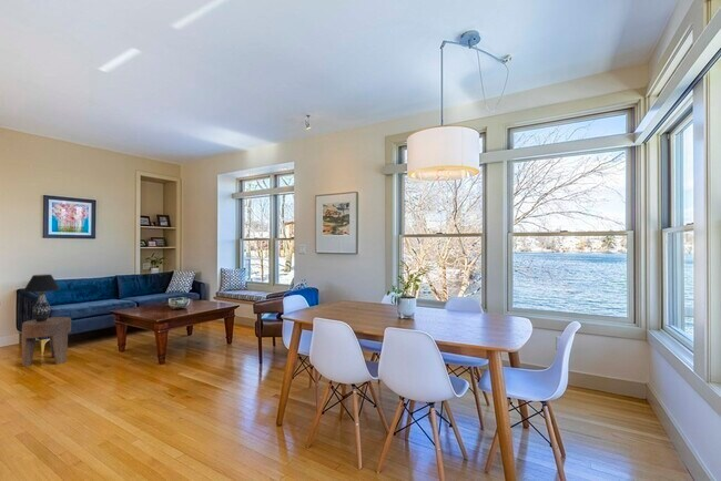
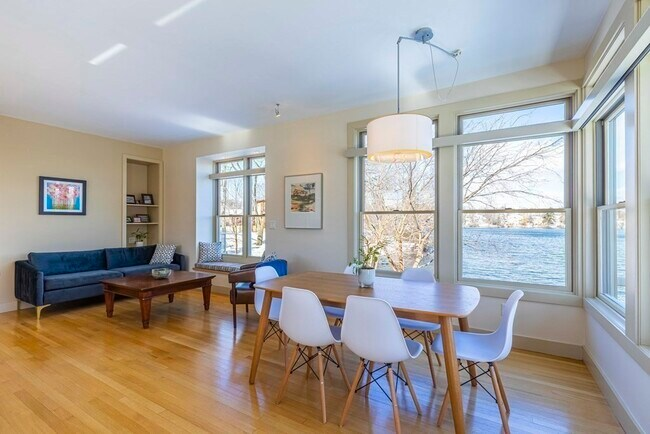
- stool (50, 340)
- table lamp (41, 297)
